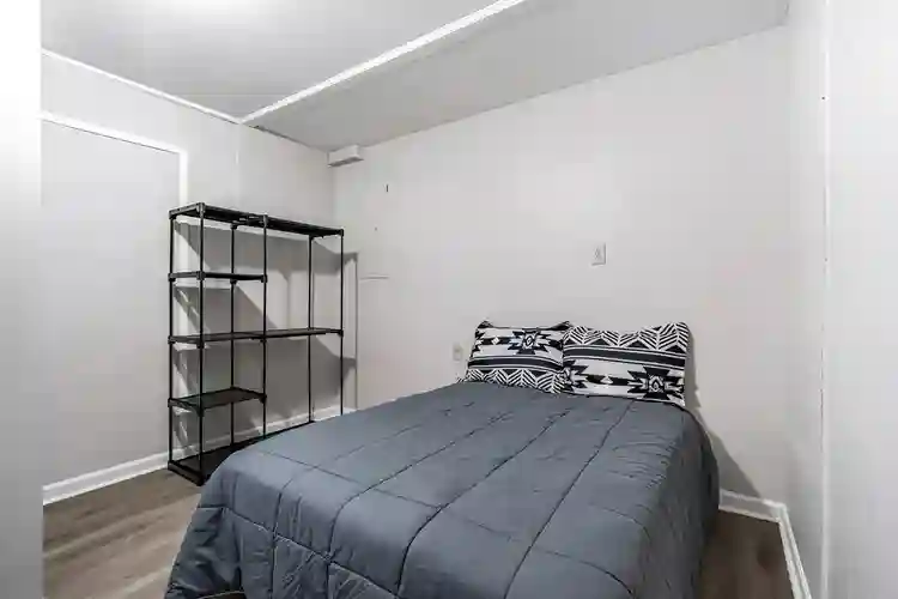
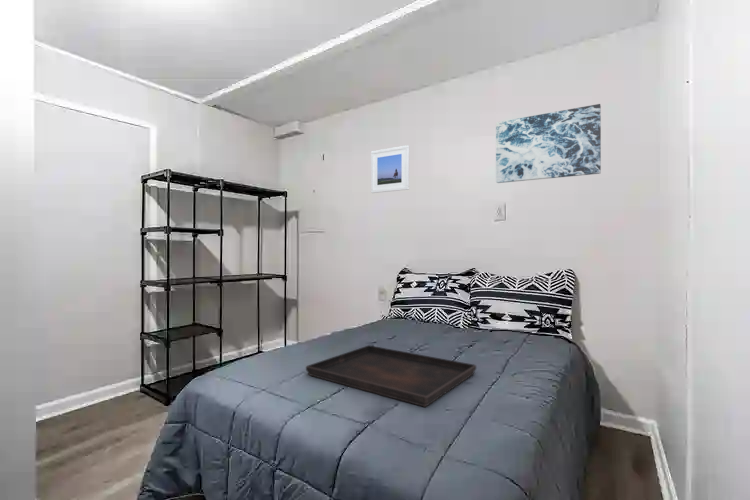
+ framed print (389, 169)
+ wall art (545, 146)
+ serving tray (391, 370)
